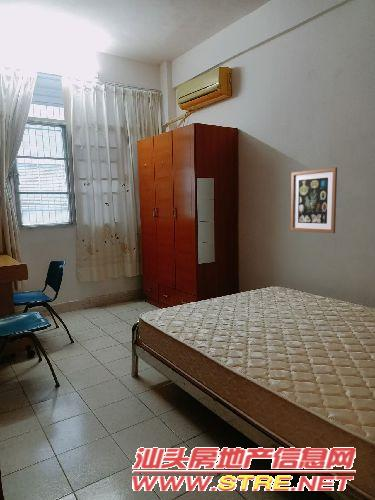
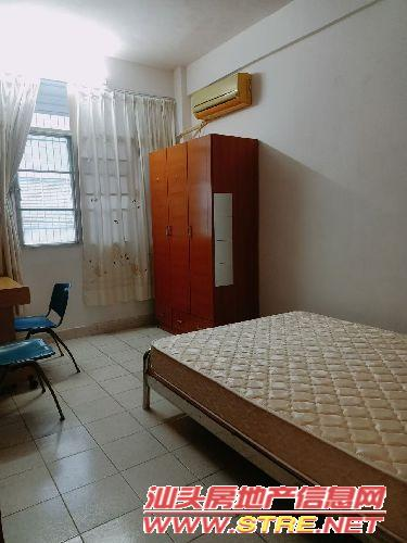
- wall art (312, 201)
